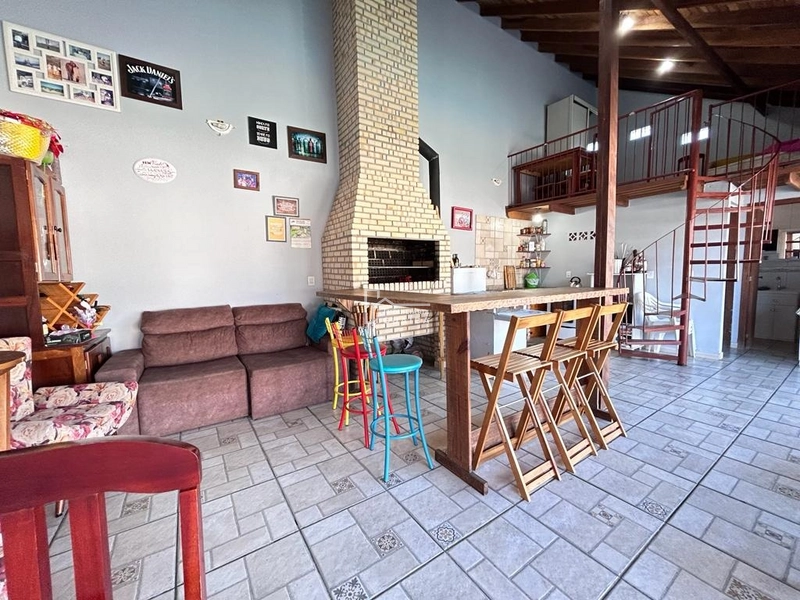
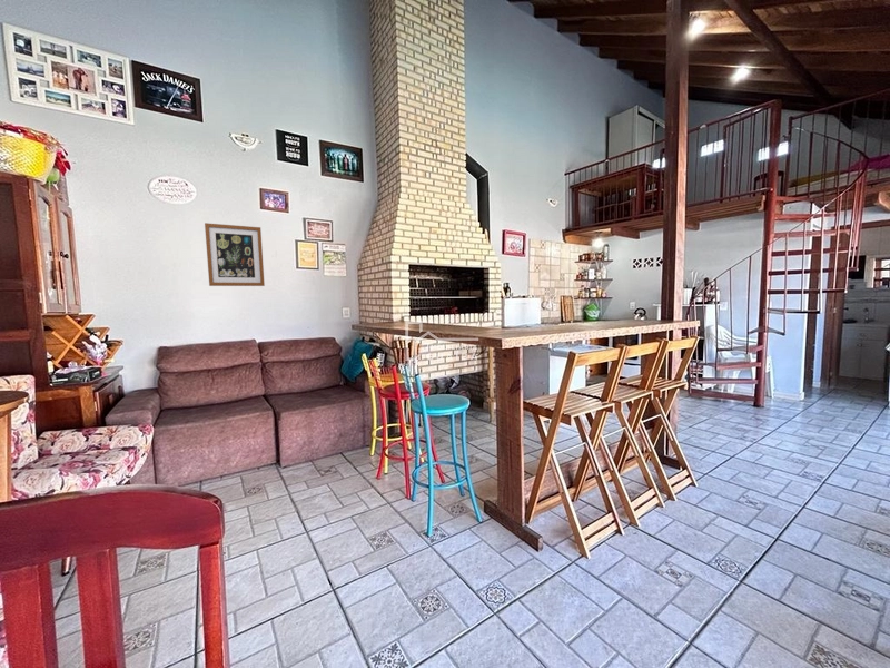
+ wall art (235, 255)
